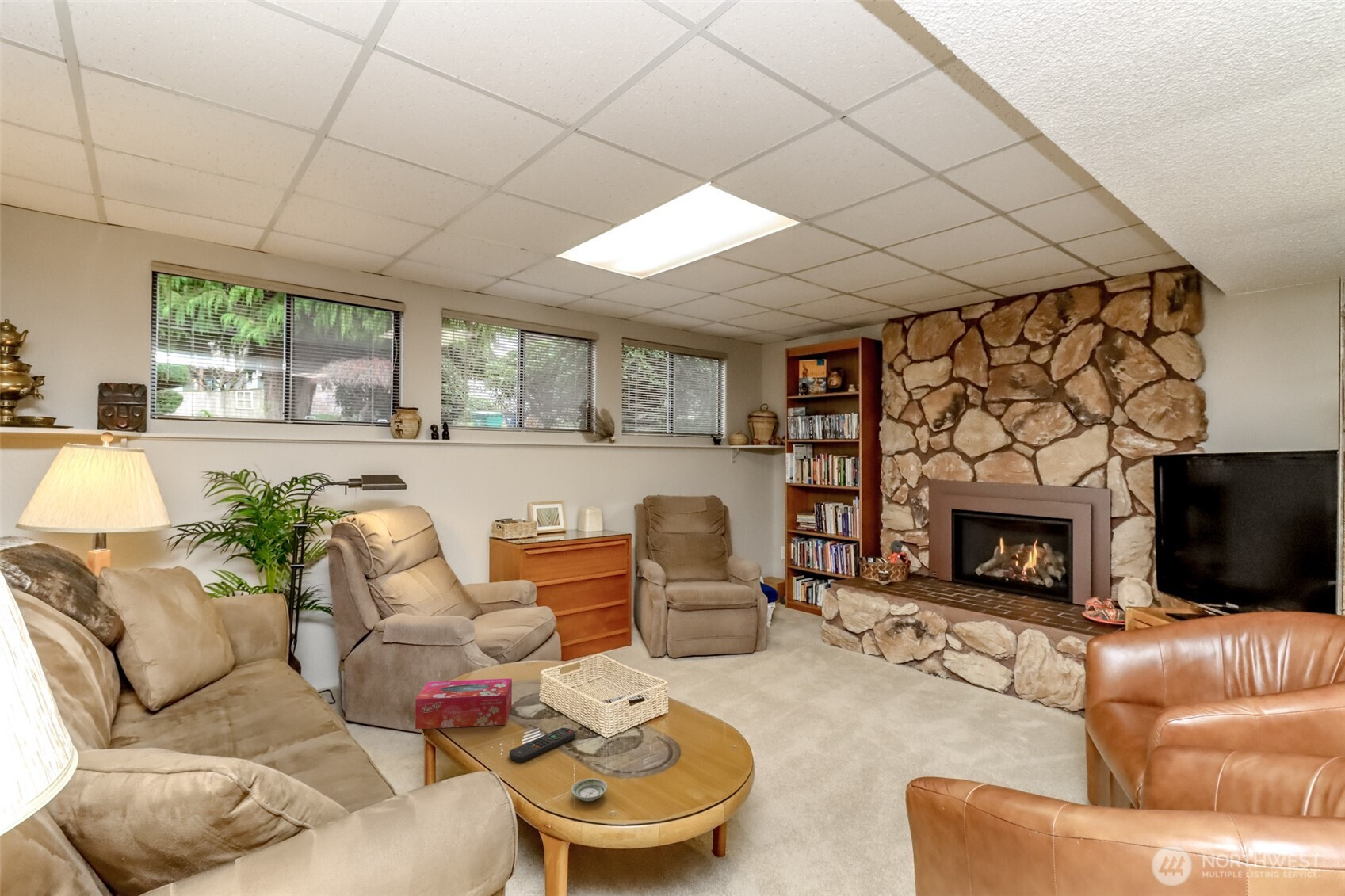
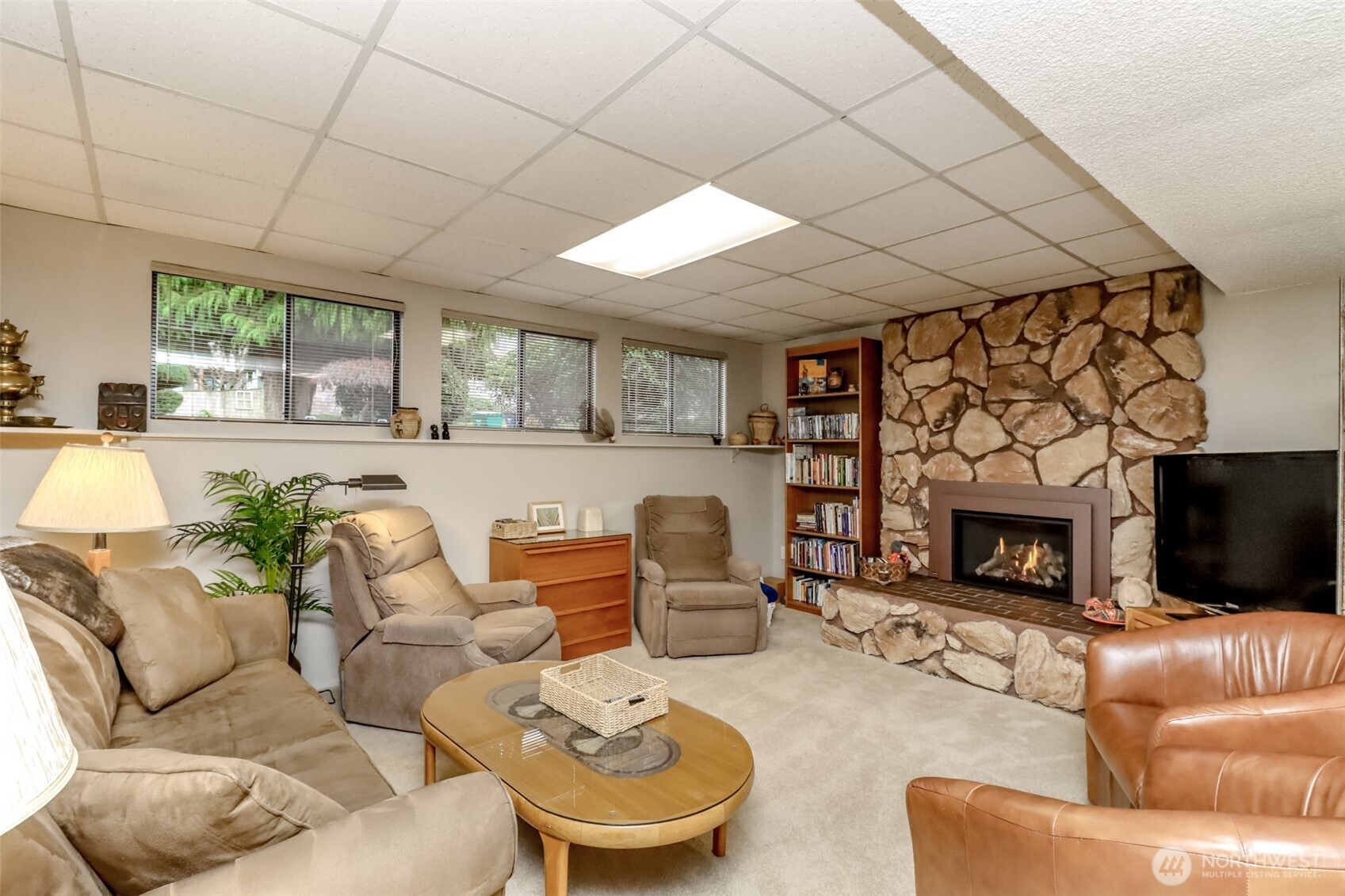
- remote control (543, 743)
- saucer (589, 791)
- tissue box (465, 703)
